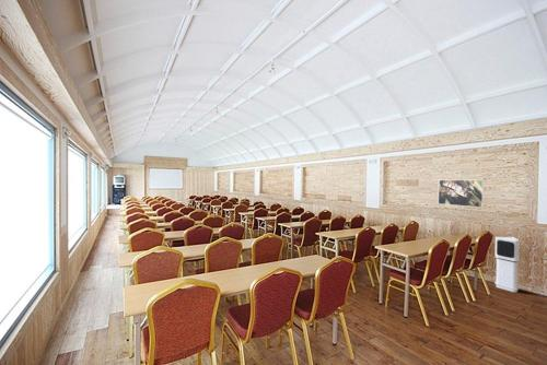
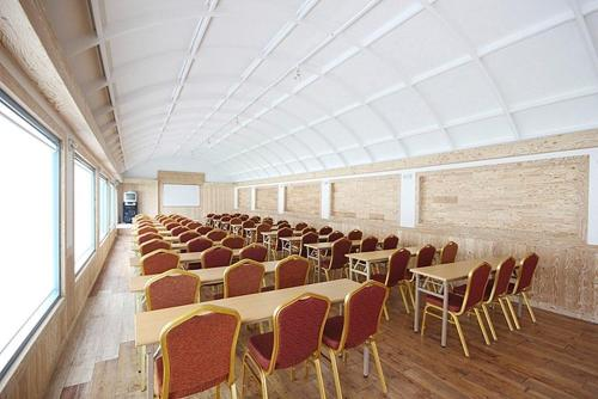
- air purifier (509, 262)
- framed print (458, 192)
